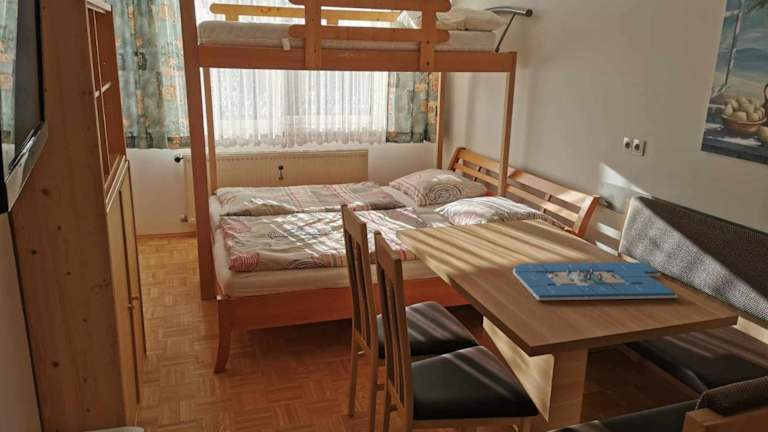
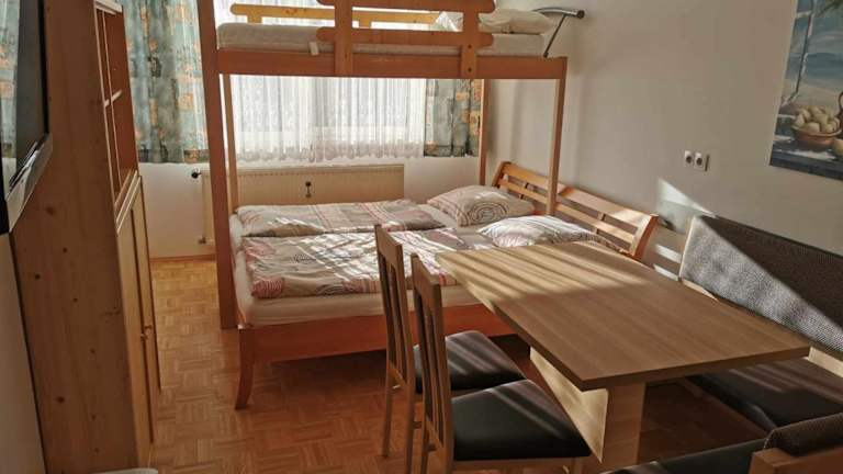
- board game (596, 275)
